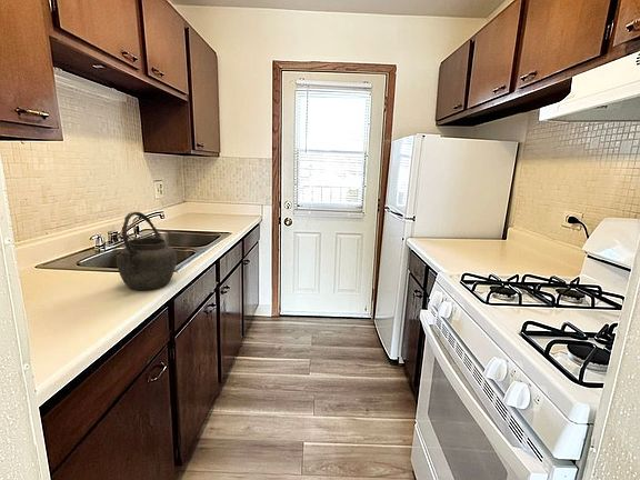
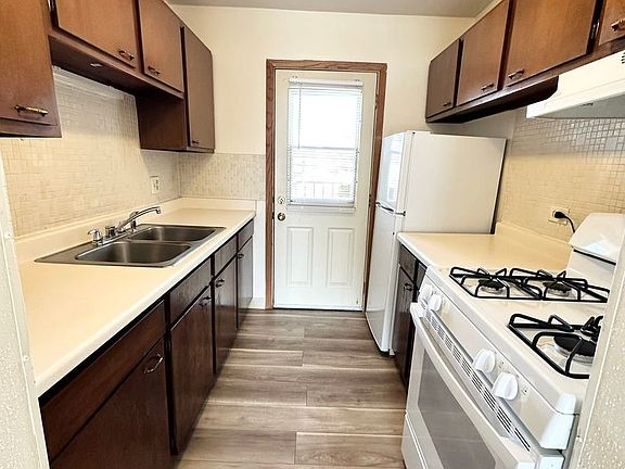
- kettle (140, 250)
